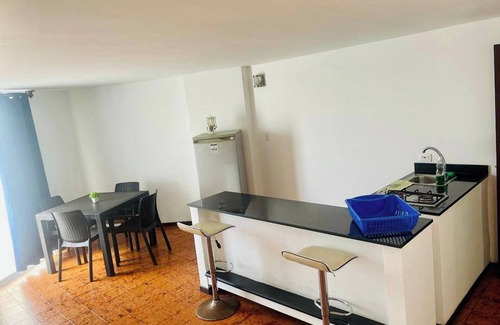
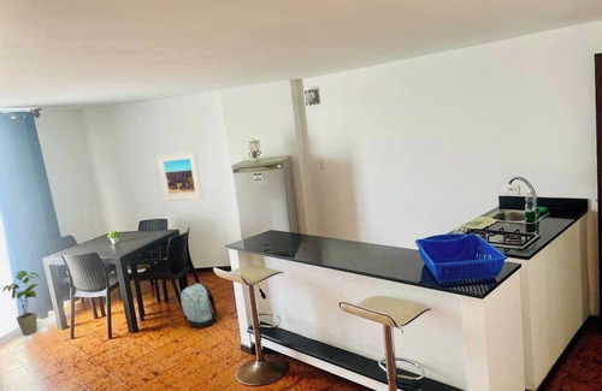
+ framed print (179, 176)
+ house plant (26, 301)
+ backpack (196, 304)
